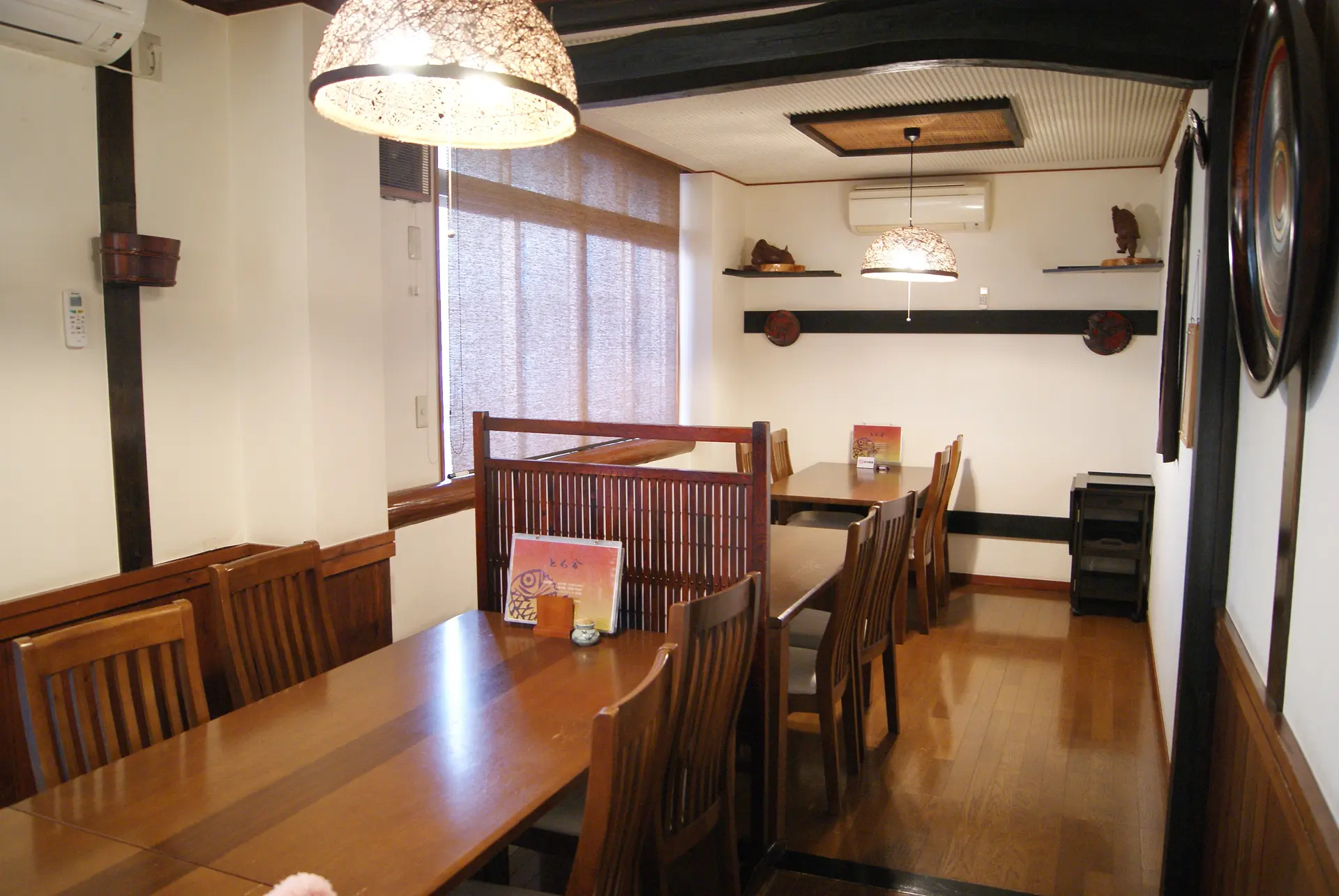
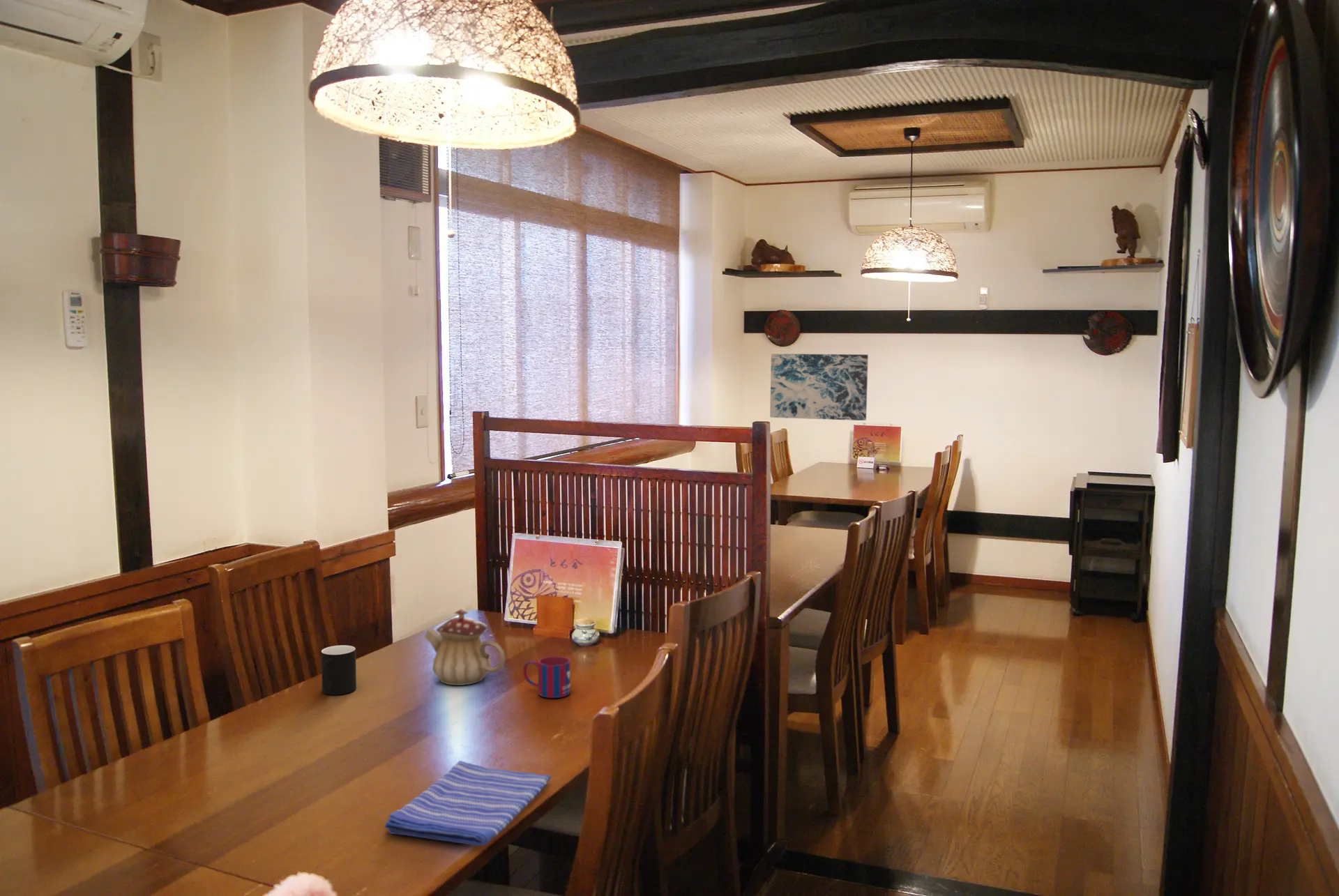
+ mug (547, 676)
+ teapot (465, 644)
+ cup (334, 672)
+ dish towel (471, 799)
+ wall art (818, 386)
